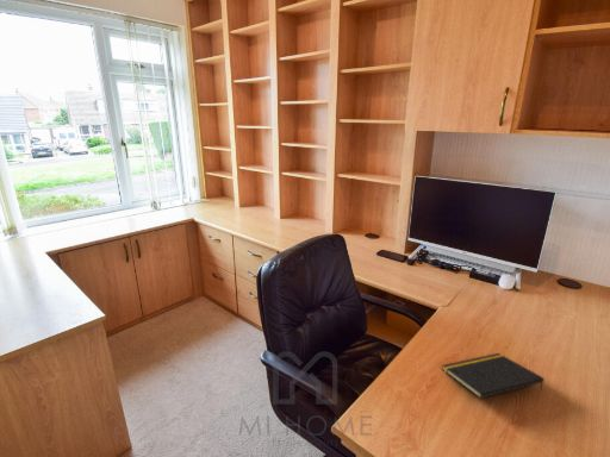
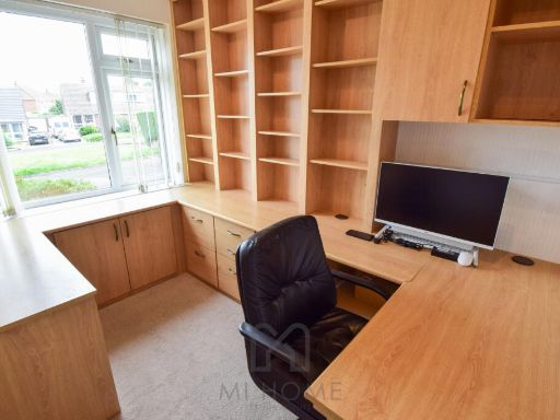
- notepad (490, 373)
